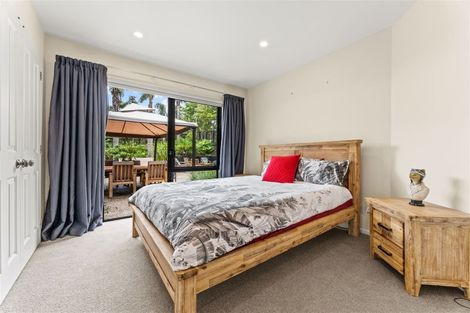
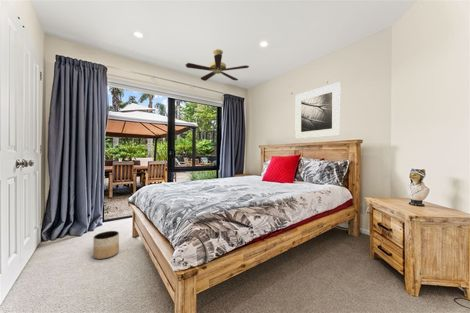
+ ceiling fan (217, 61)
+ planter (106, 244)
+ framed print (315, 113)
